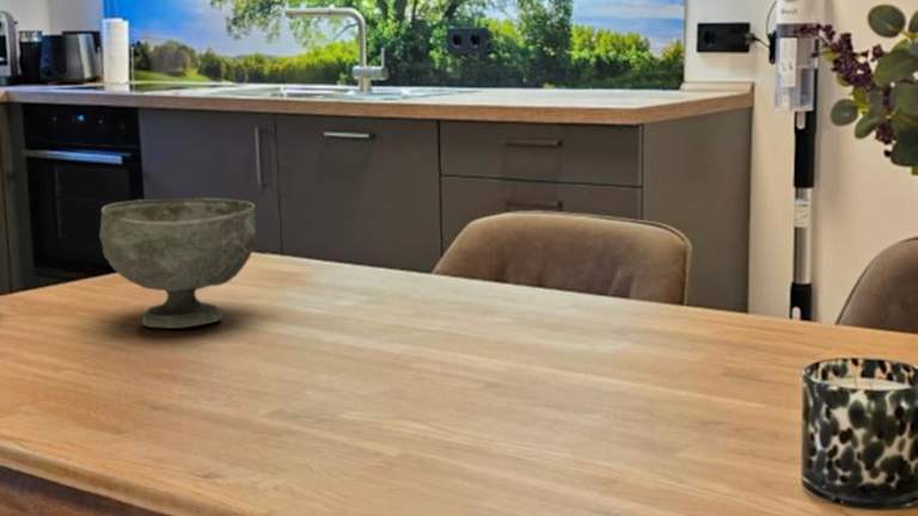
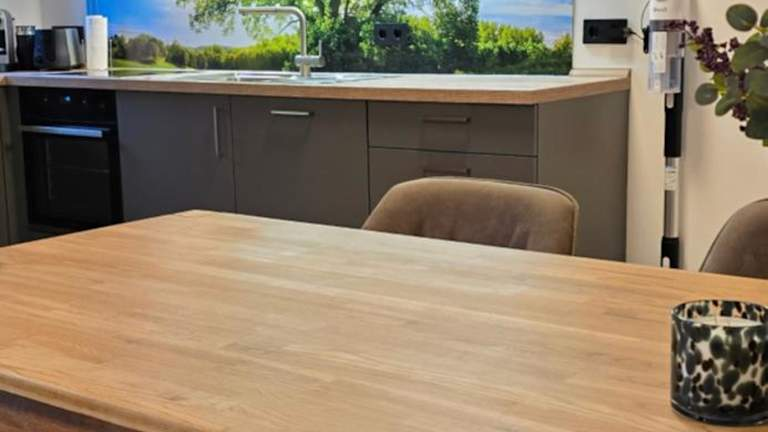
- bowl (182, 263)
